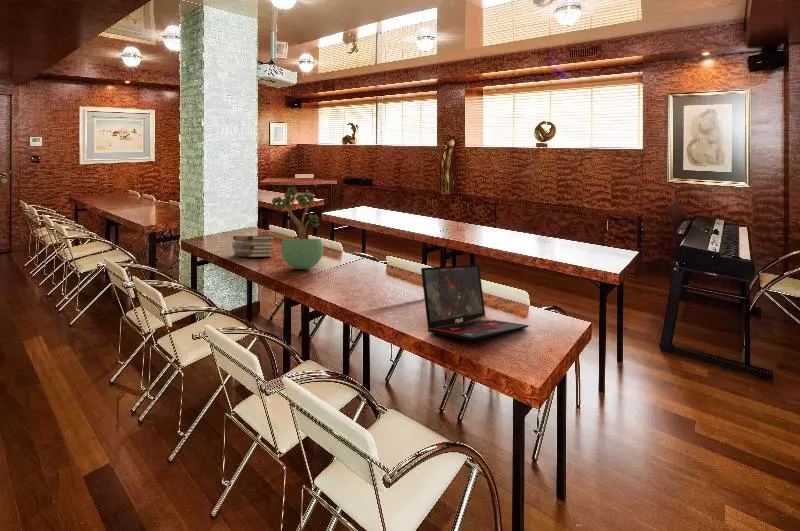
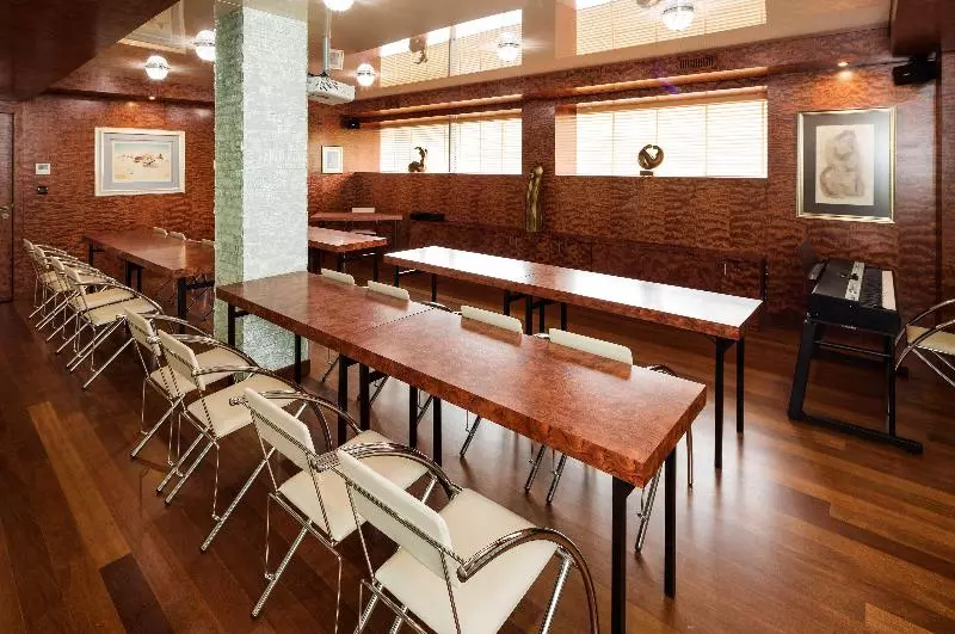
- book stack (253, 246)
- potted plant (299, 227)
- laptop (475, 298)
